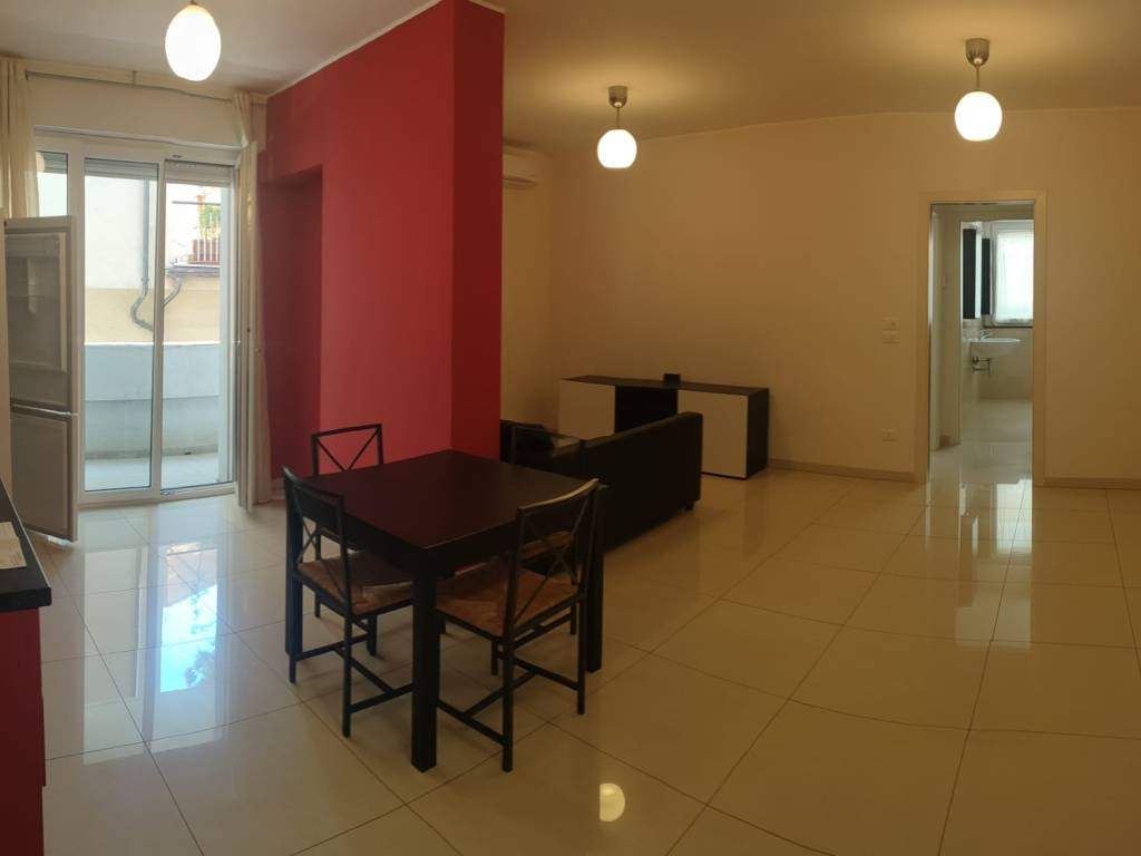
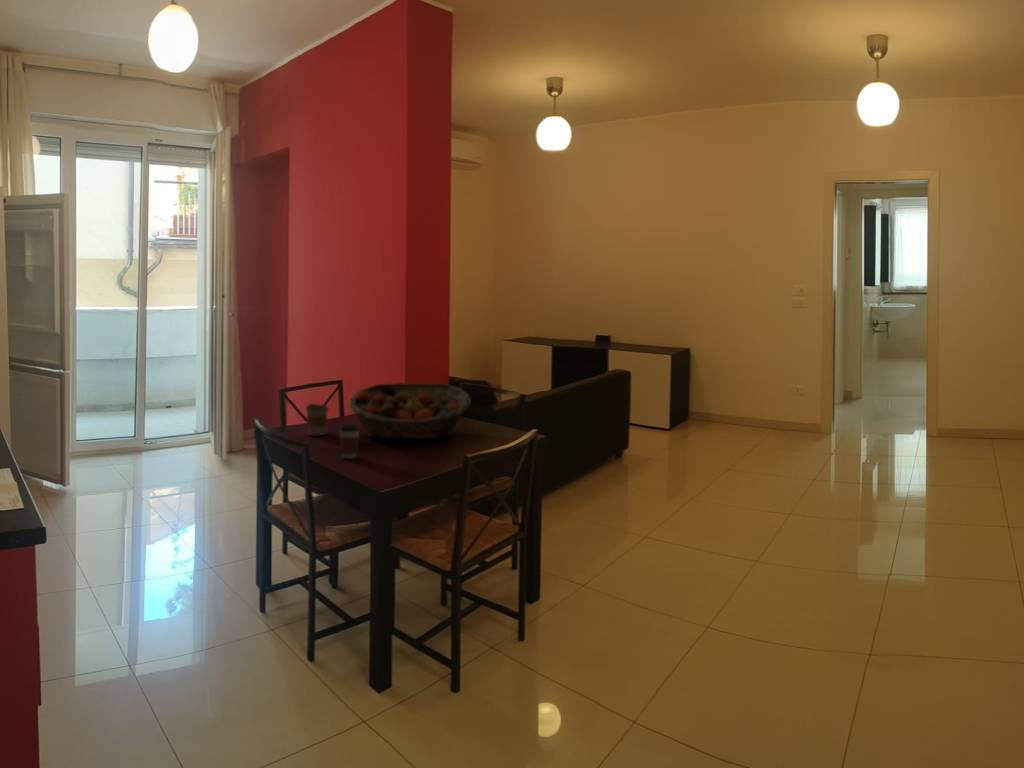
+ fruit basket (410, 409)
+ coffee cup (317, 418)
+ coffee cup (349, 441)
